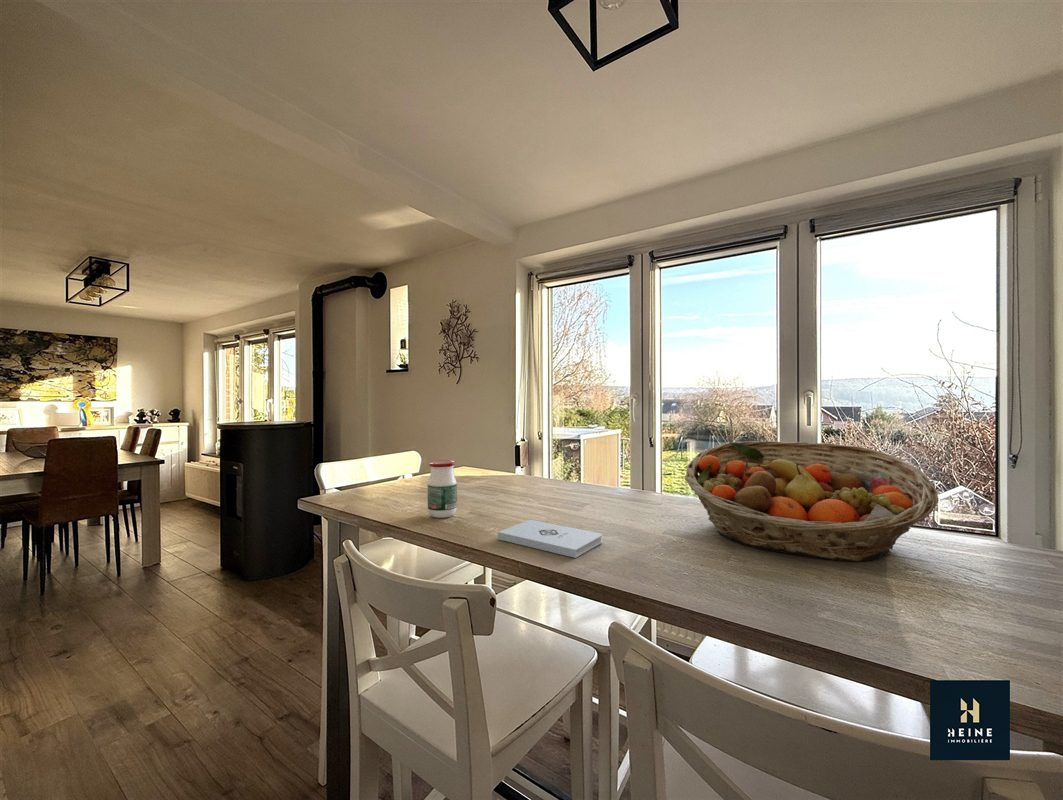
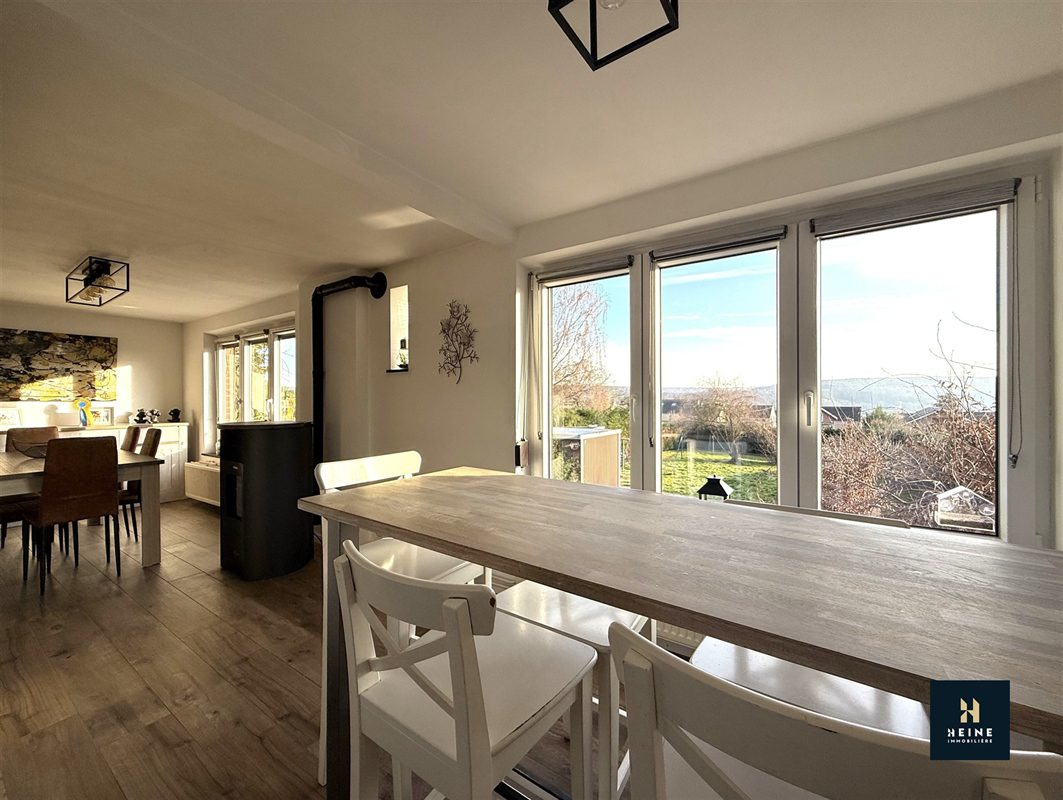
- fruit basket (795, 492)
- notepad (550, 536)
- jar (442, 488)
